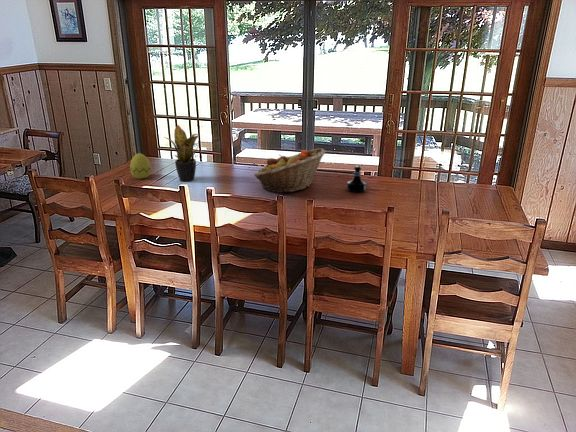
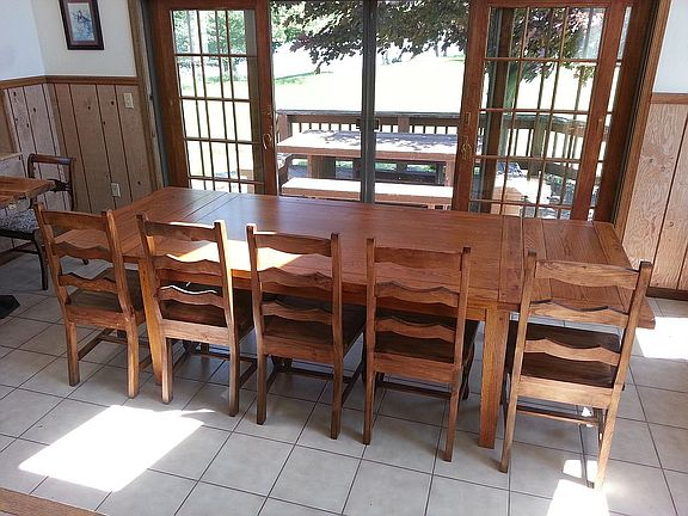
- potted plant (186, 151)
- fruit basket (290, 168)
- tequila bottle (357, 178)
- decorative egg (140, 165)
